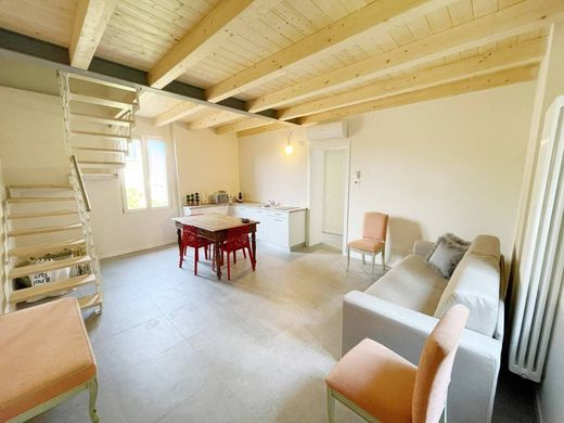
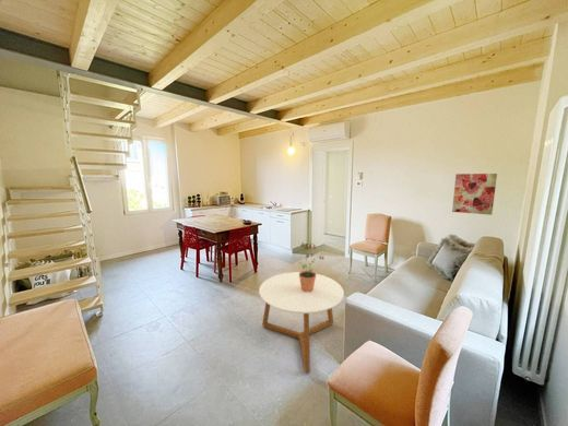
+ potted plant (309, 263)
+ coffee table (301, 312)
+ wall art (473, 193)
